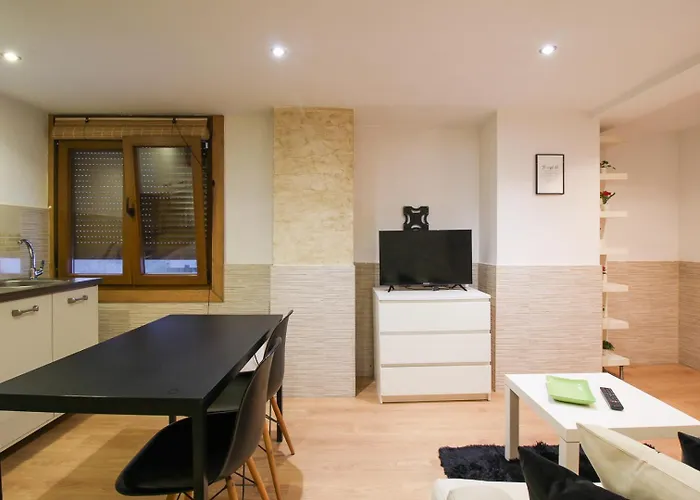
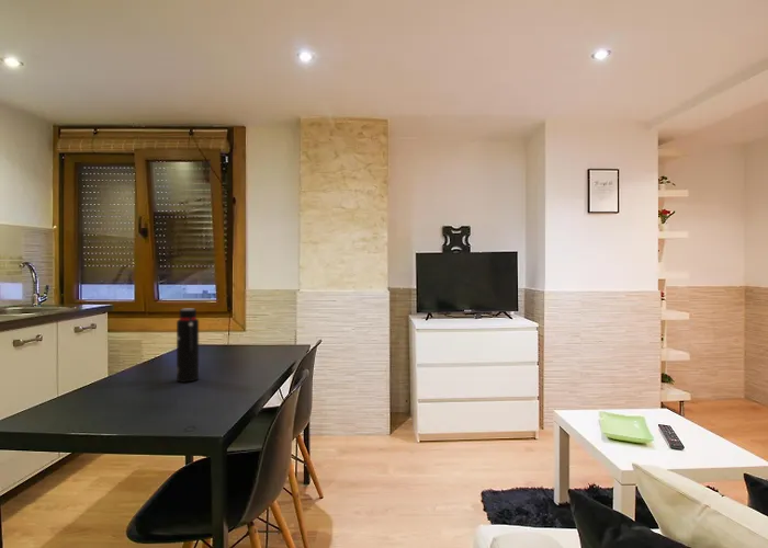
+ water bottle (188, 344)
